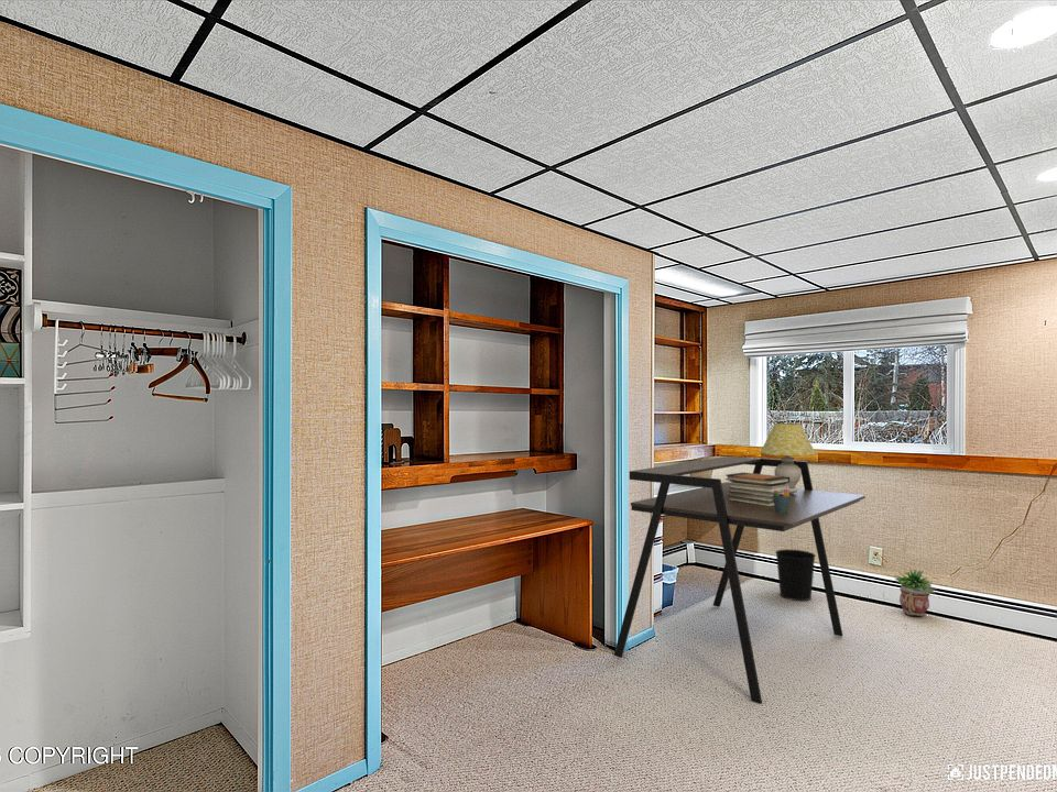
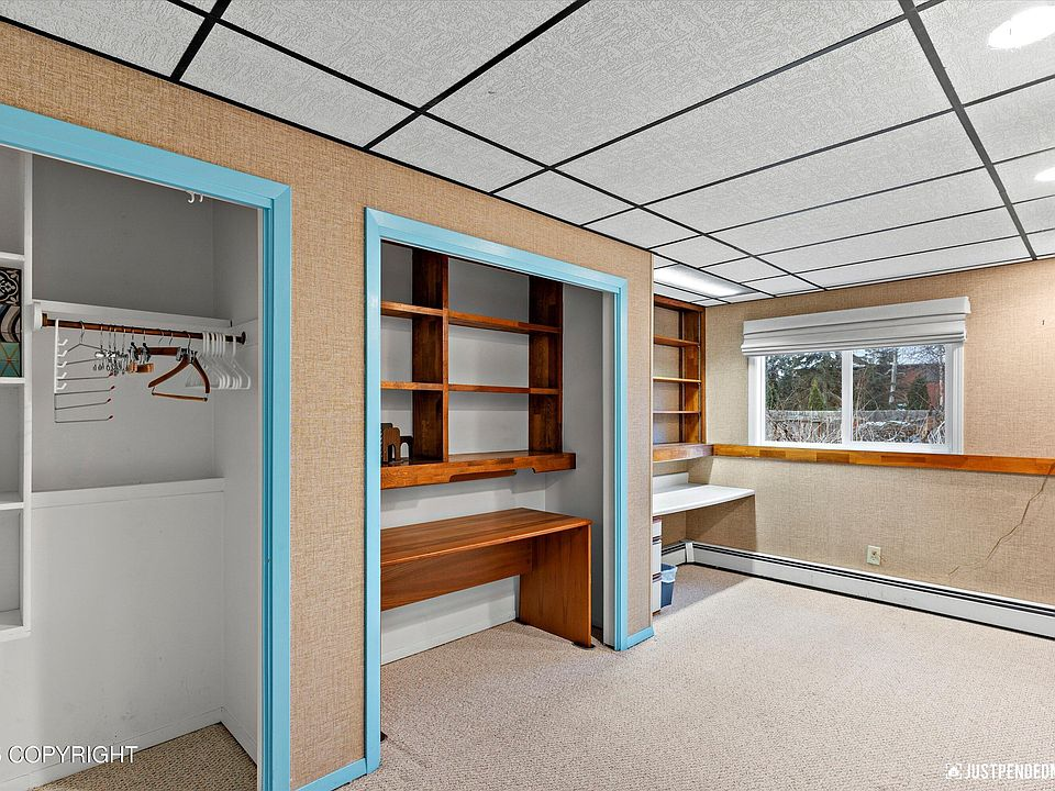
- desk (734, 558)
- potted plant (914, 591)
- book stack (758, 488)
- table lamp (787, 458)
- wastebasket (795, 574)
- pen holder (781, 498)
